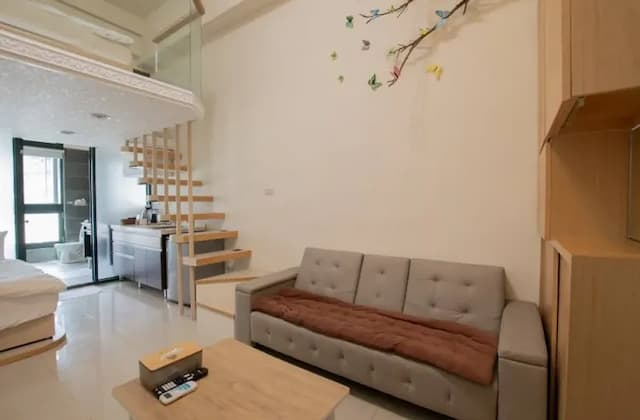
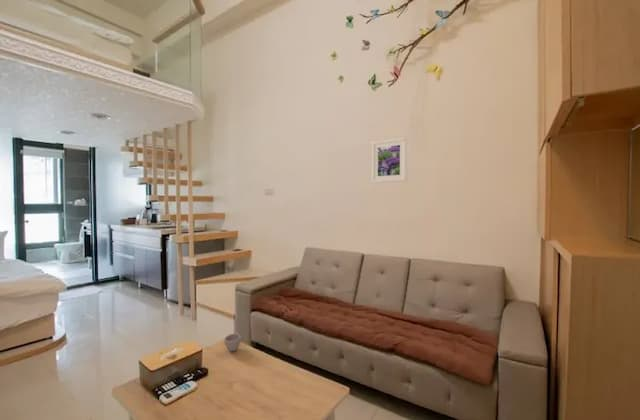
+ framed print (388, 161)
+ cup (233, 342)
